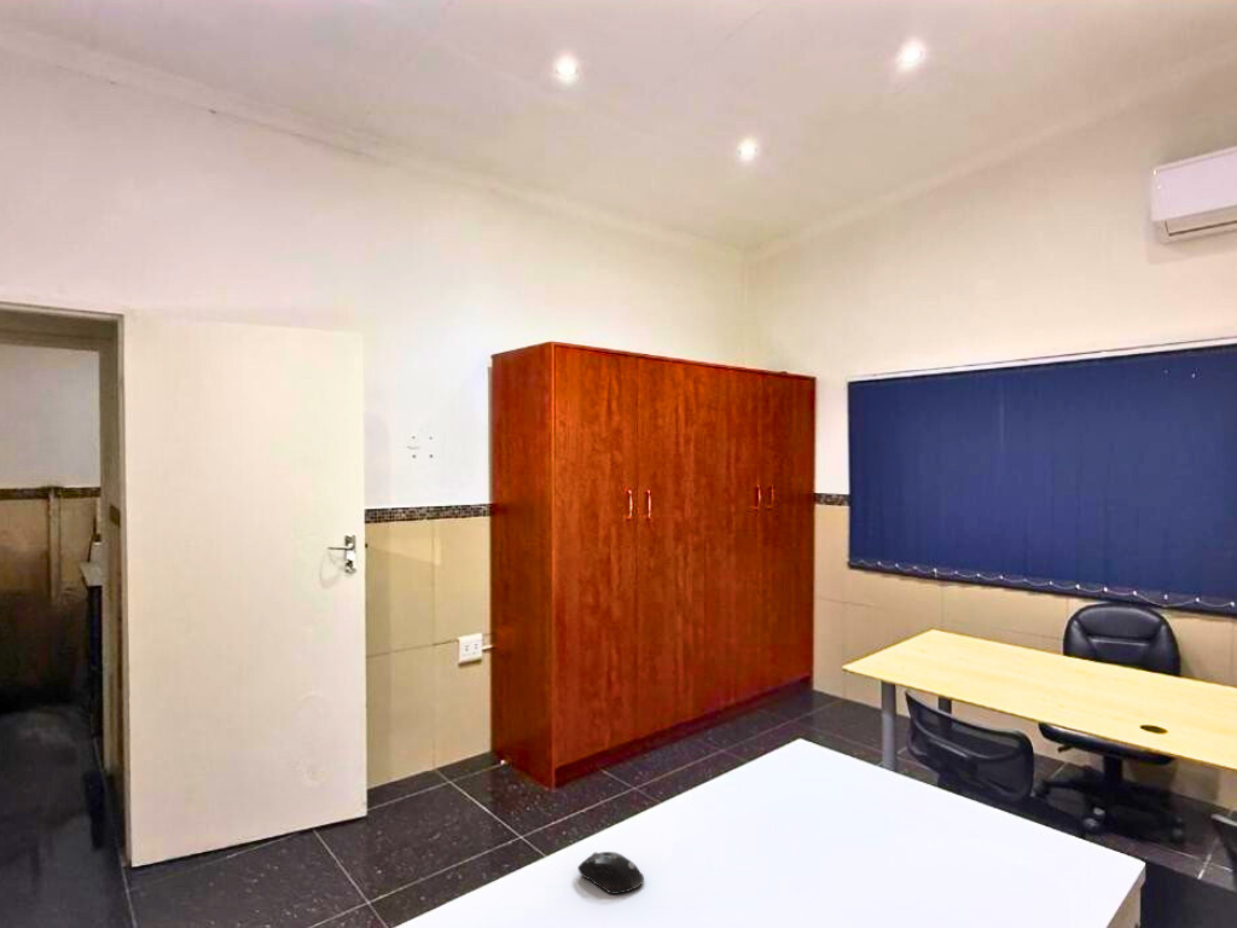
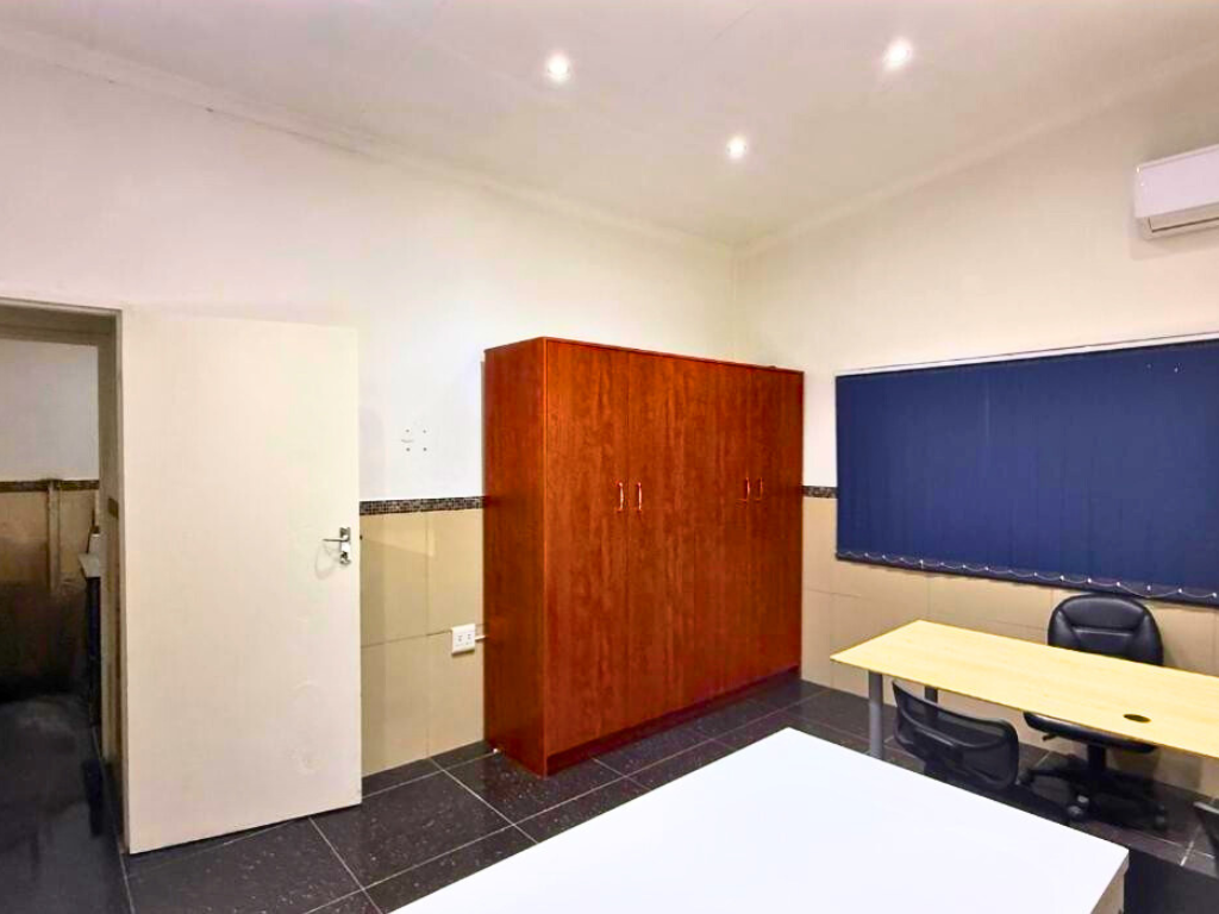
- computer mouse (610, 866)
